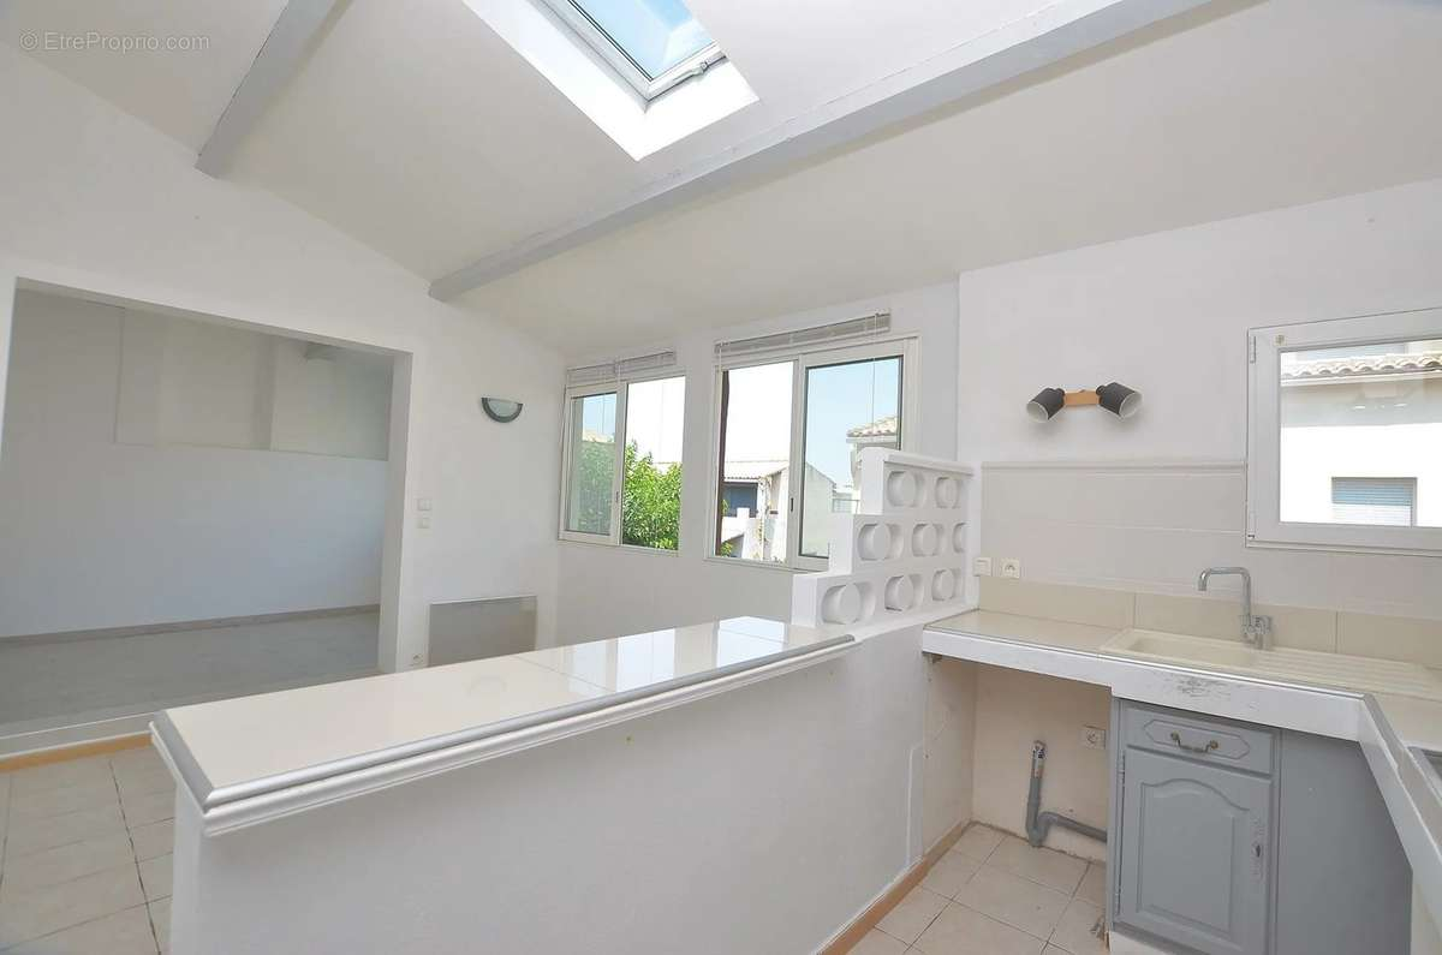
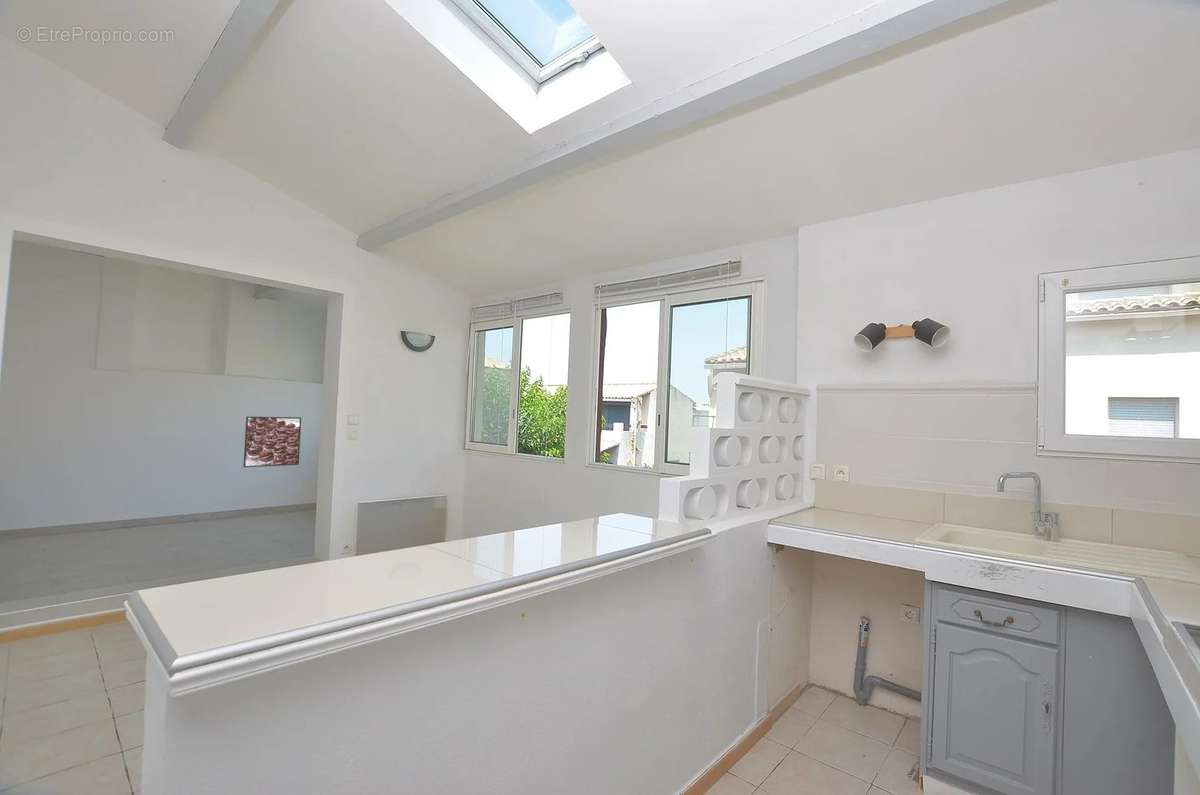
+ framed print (273, 441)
